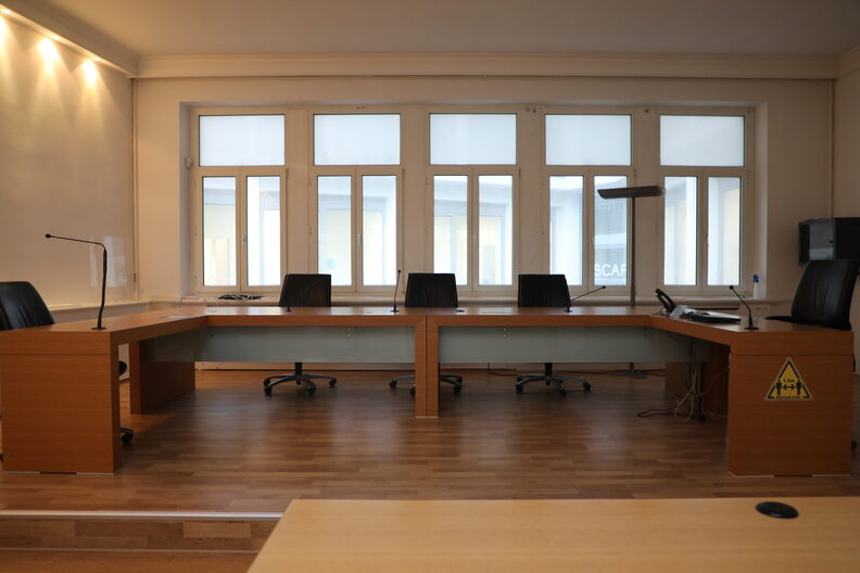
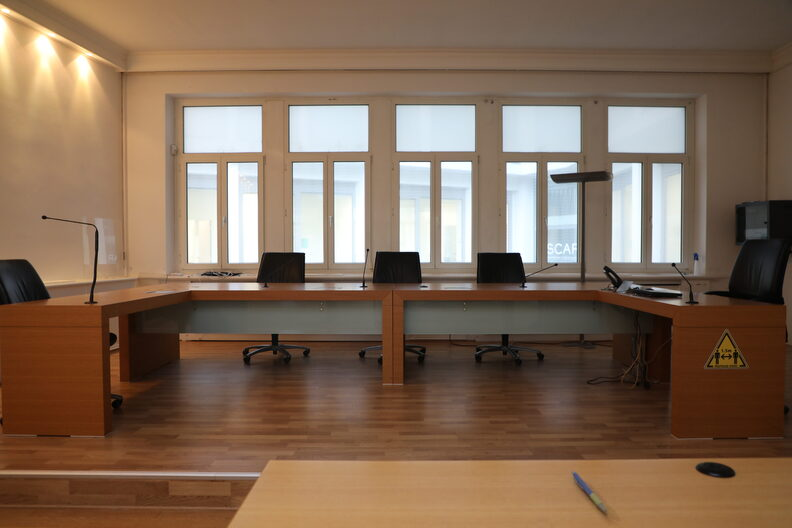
+ pen (588, 490)
